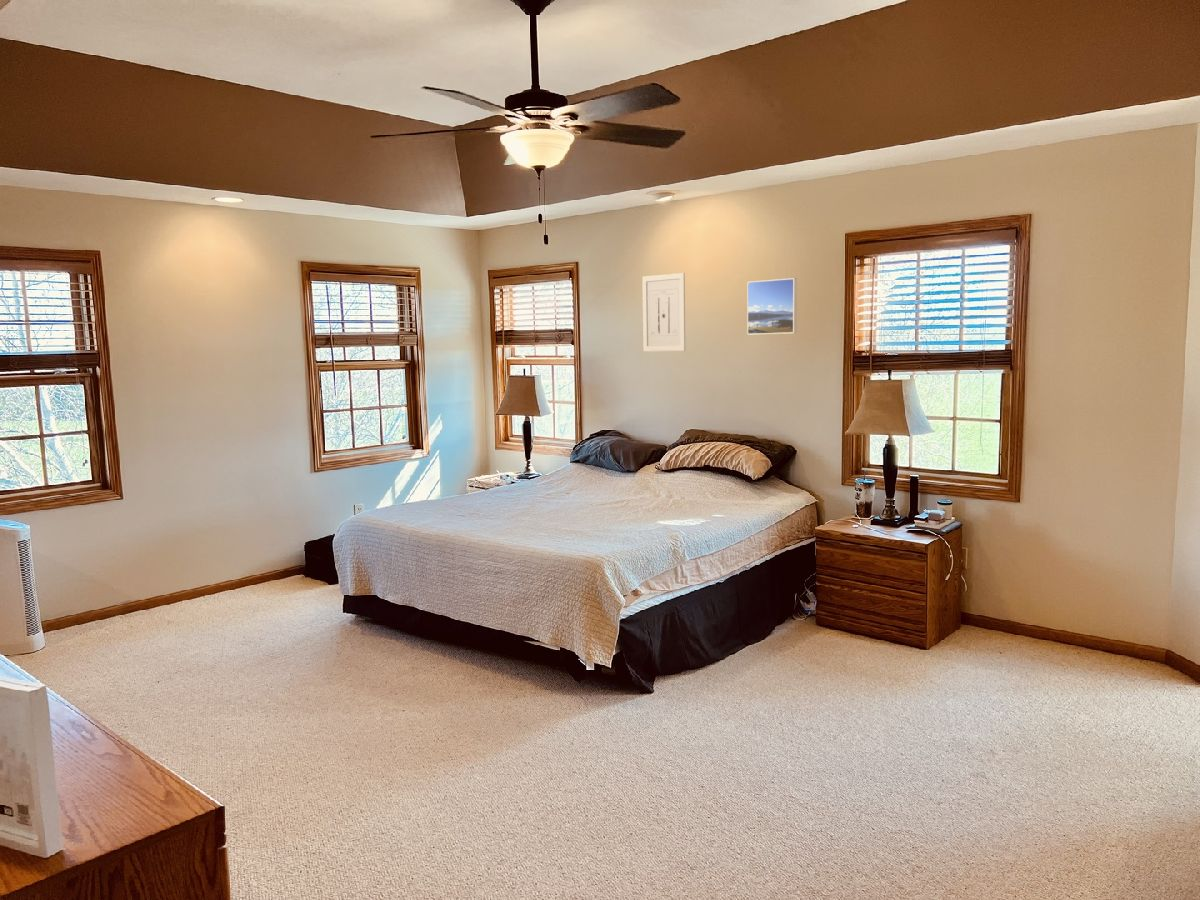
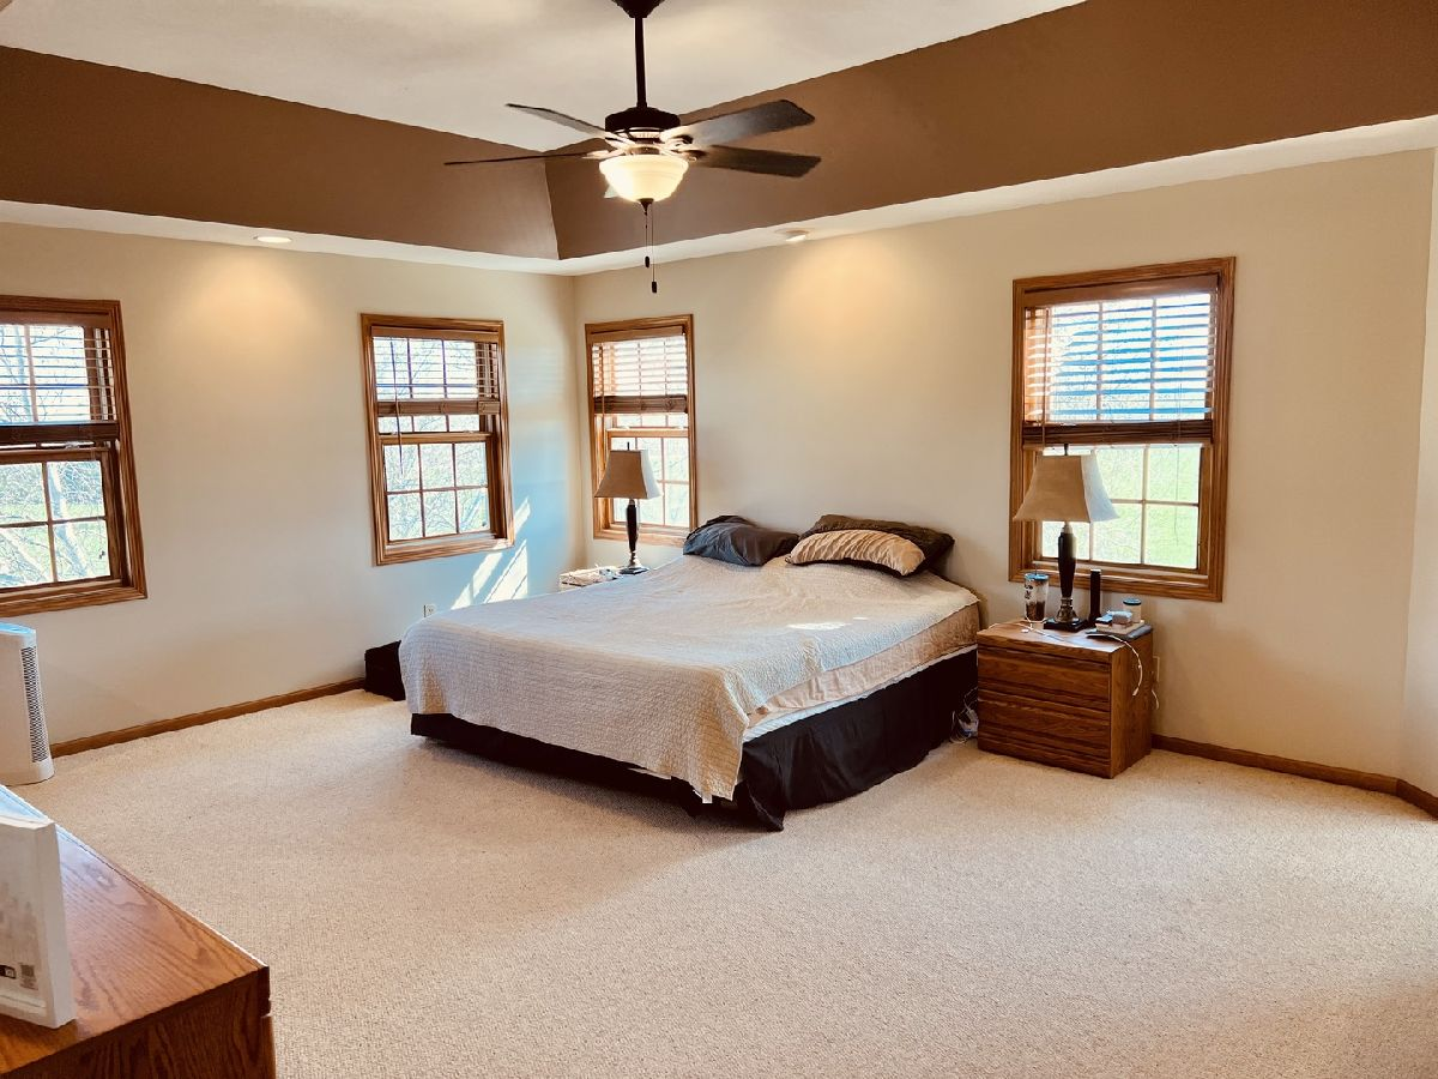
- wall art (663, 313)
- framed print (771, 307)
